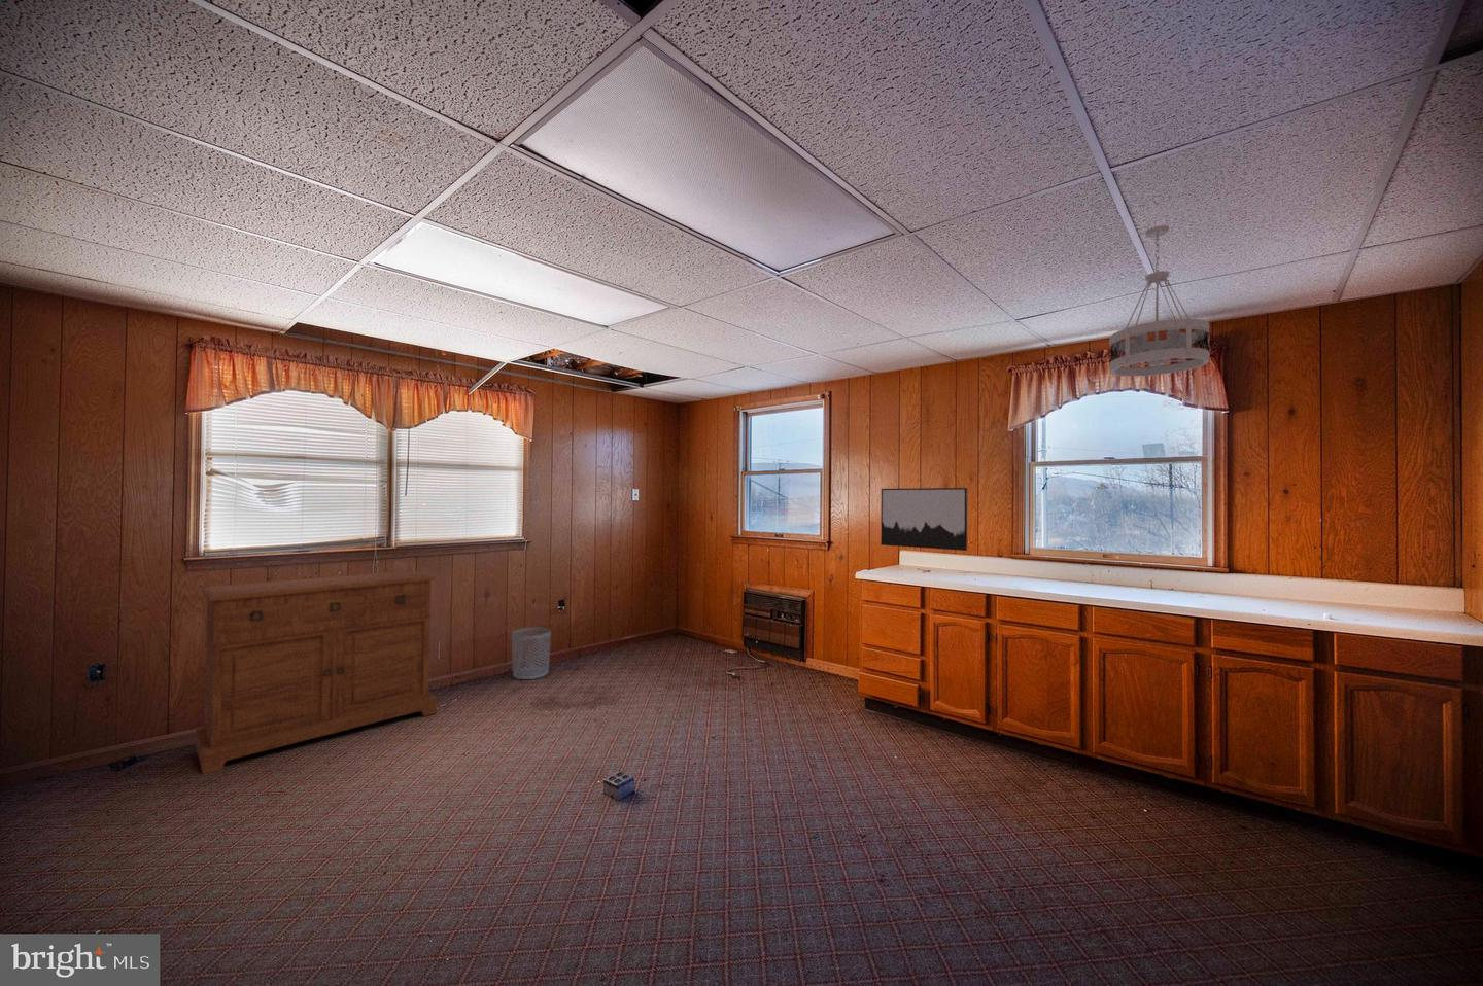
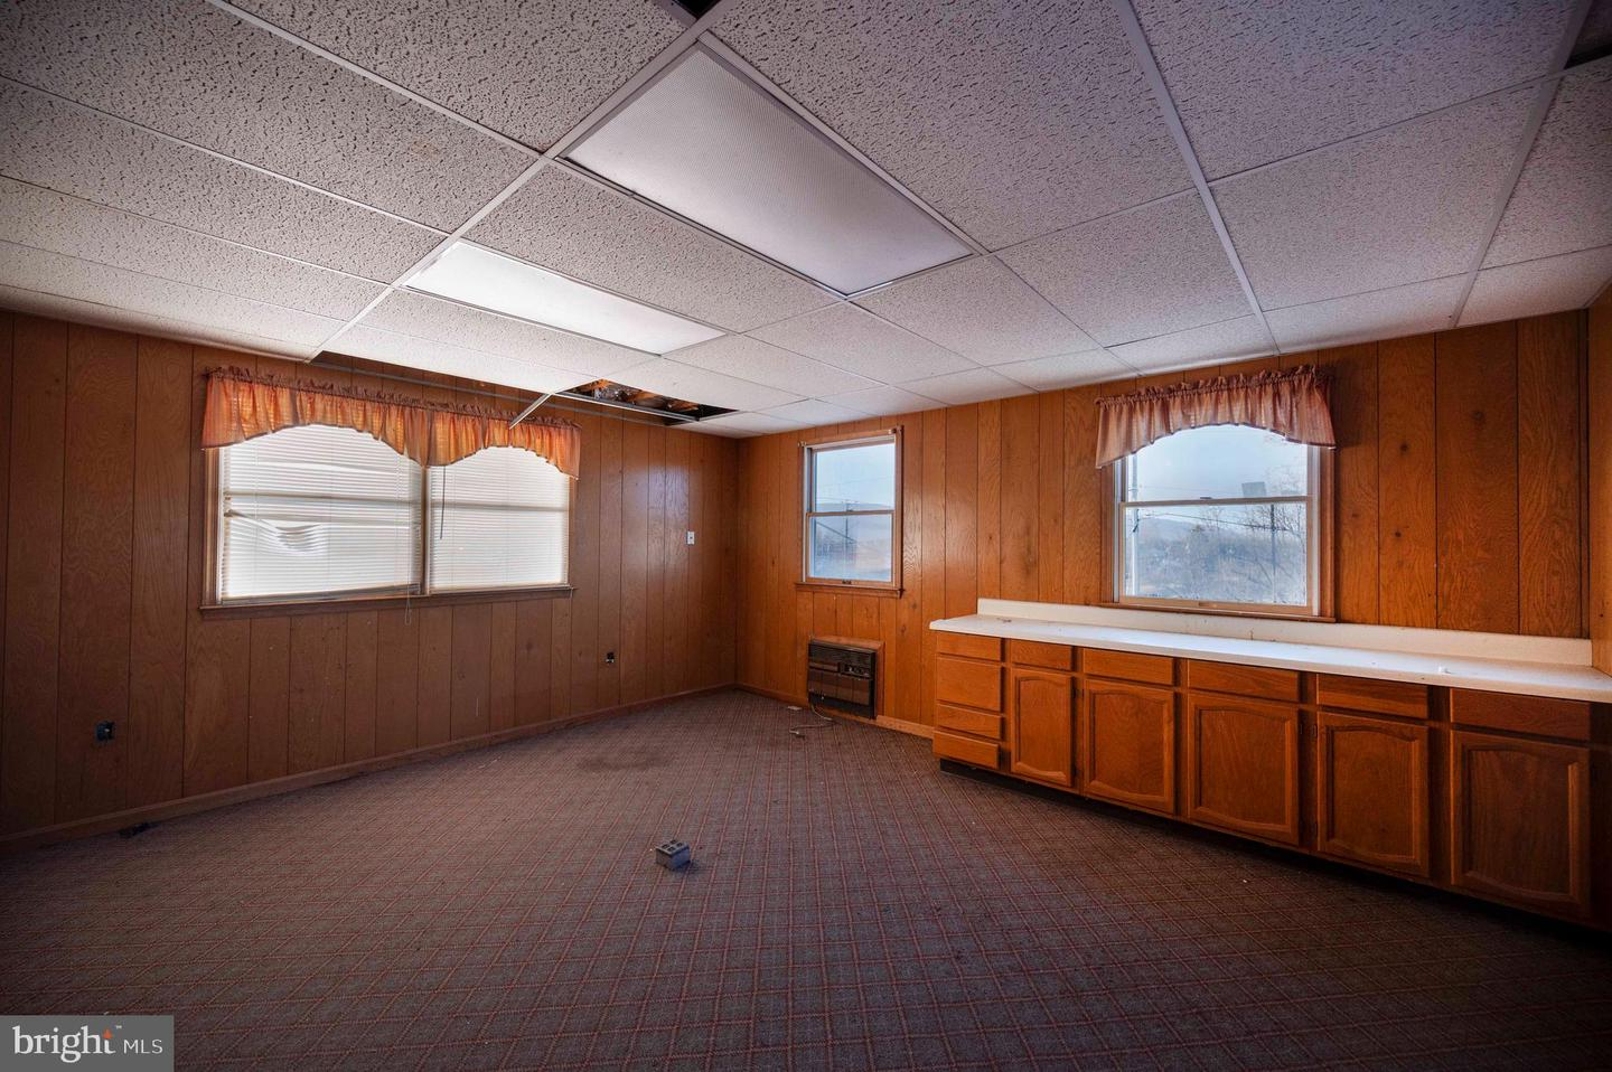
- wall art (922, 517)
- ceiling light fixture (1156, 298)
- sideboard (326, 654)
- waste bin (531, 654)
